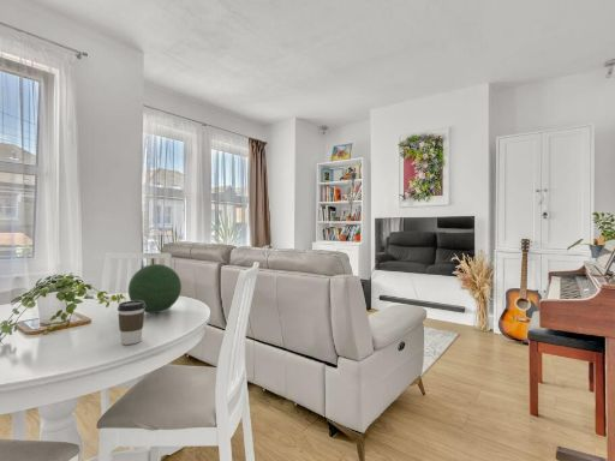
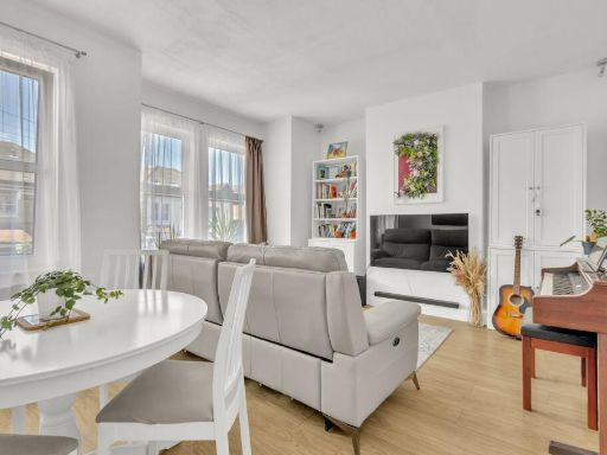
- decorative orb (155, 288)
- coffee cup (131, 322)
